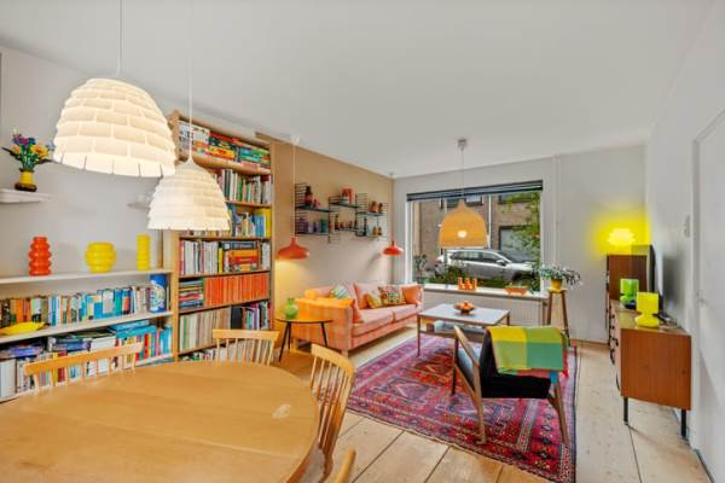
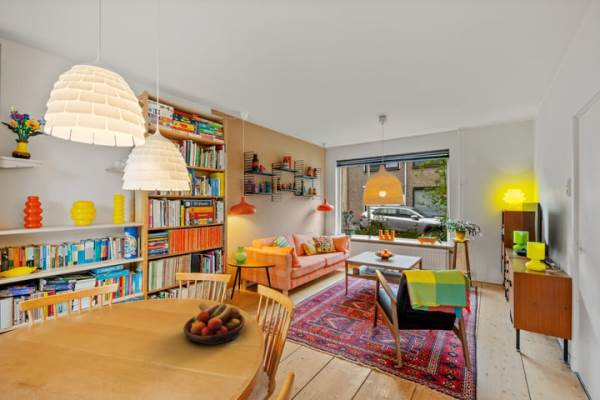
+ fruit bowl (214, 319)
